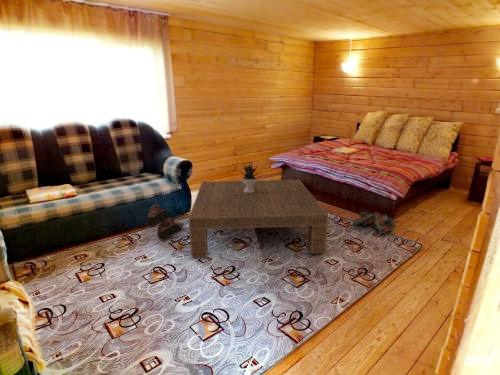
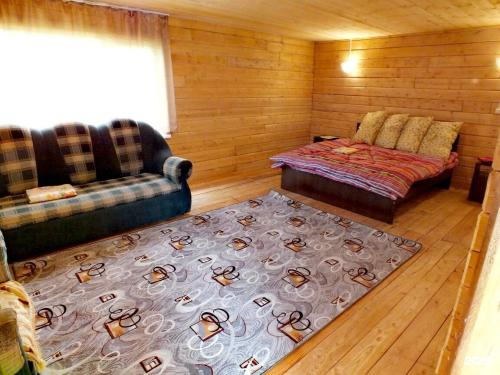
- coffee table (254, 212)
- potted plant (248, 176)
- boots (165, 219)
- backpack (374, 220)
